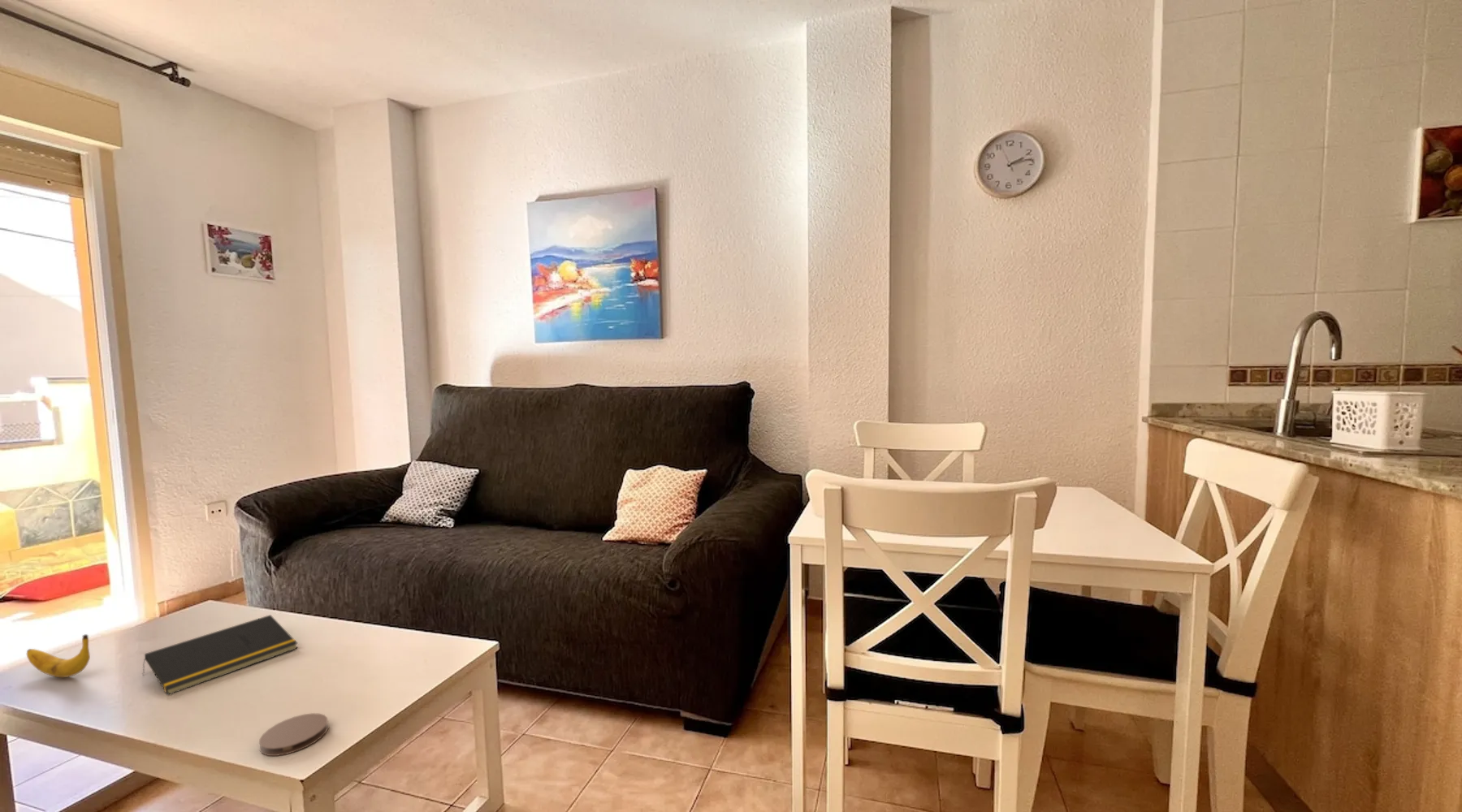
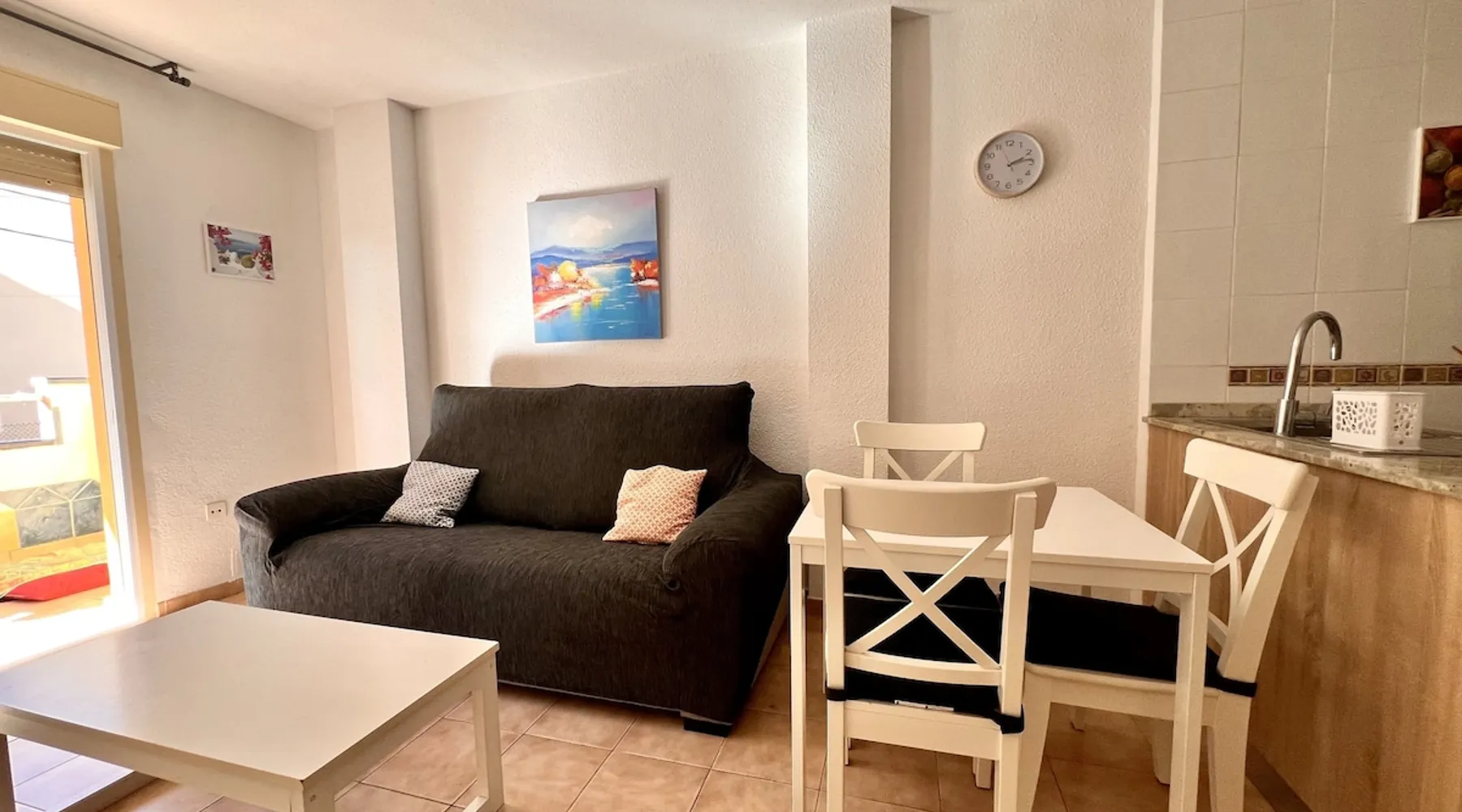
- coaster (294, 733)
- notepad (224, 650)
- banana (57, 657)
